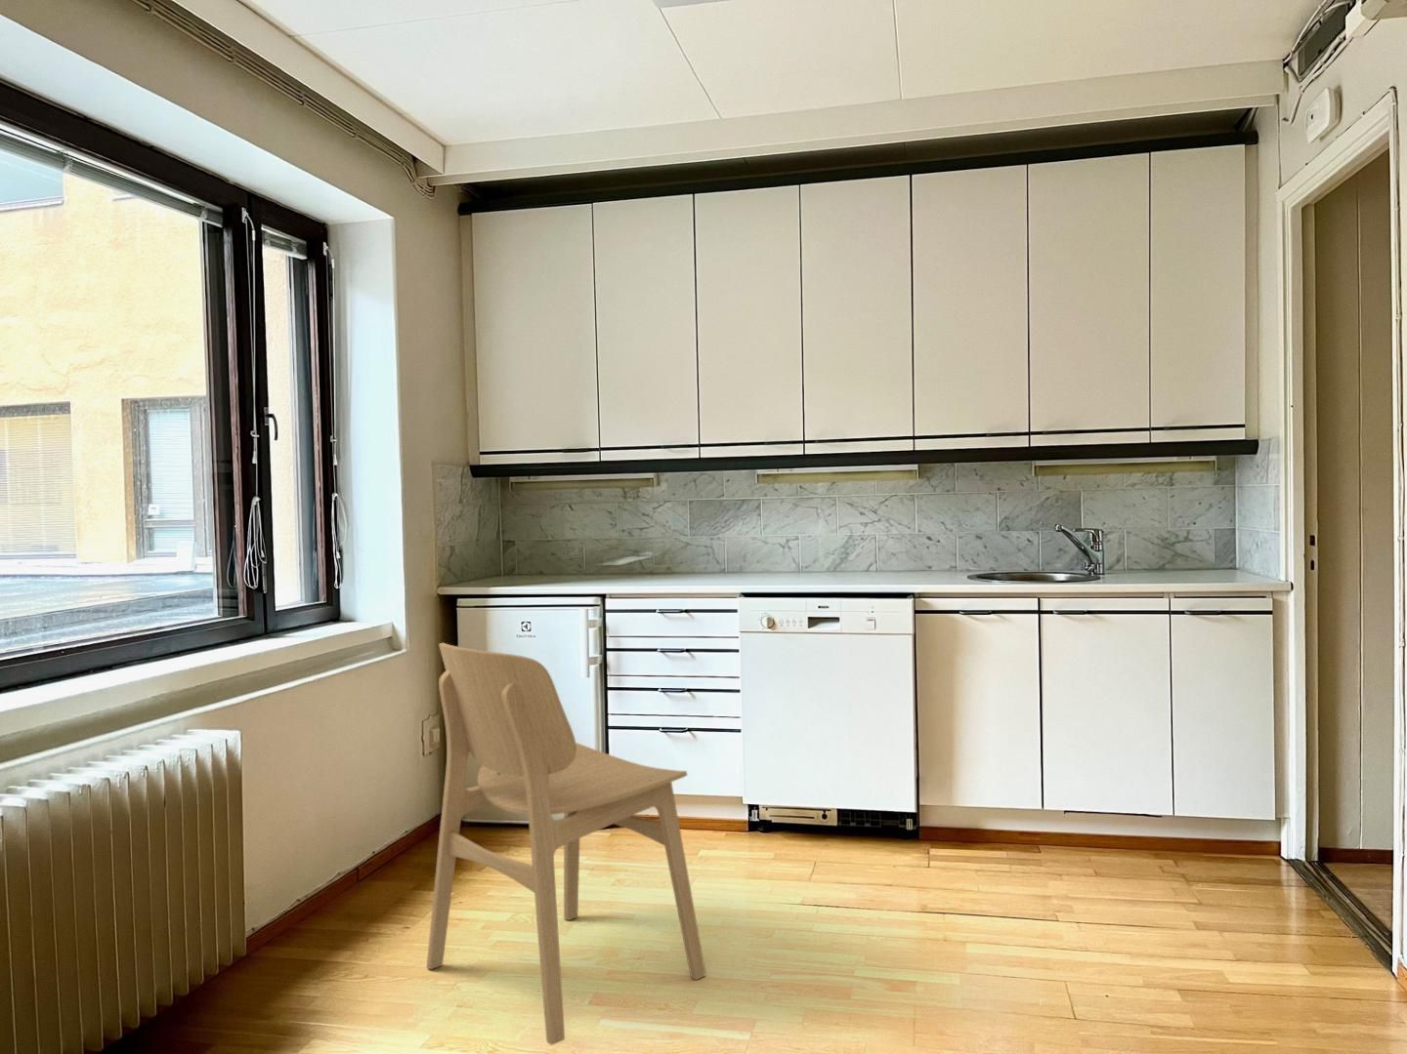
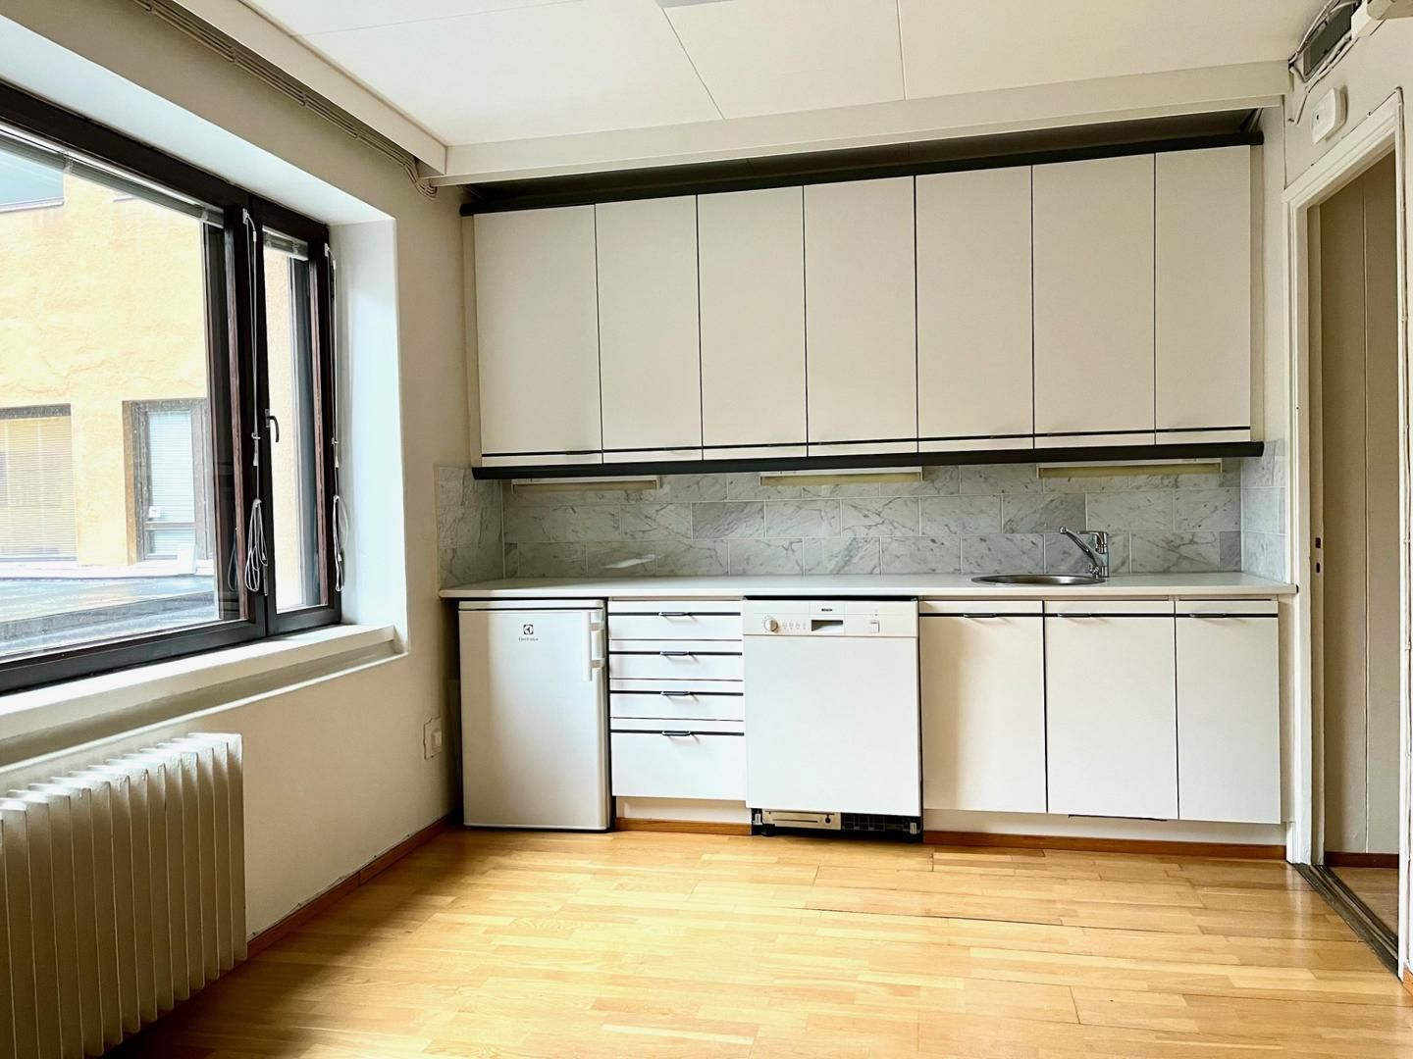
- dining chair (559, 804)
